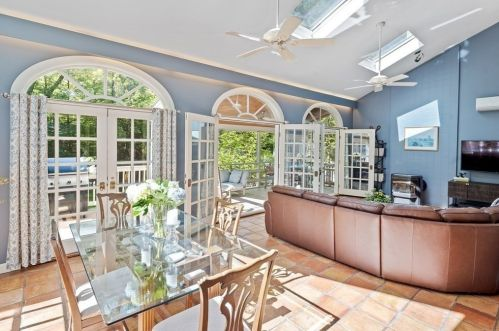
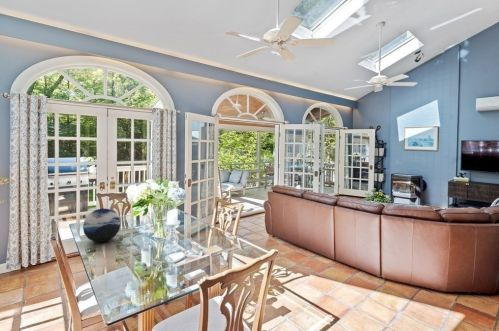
+ decorative orb (102, 225)
